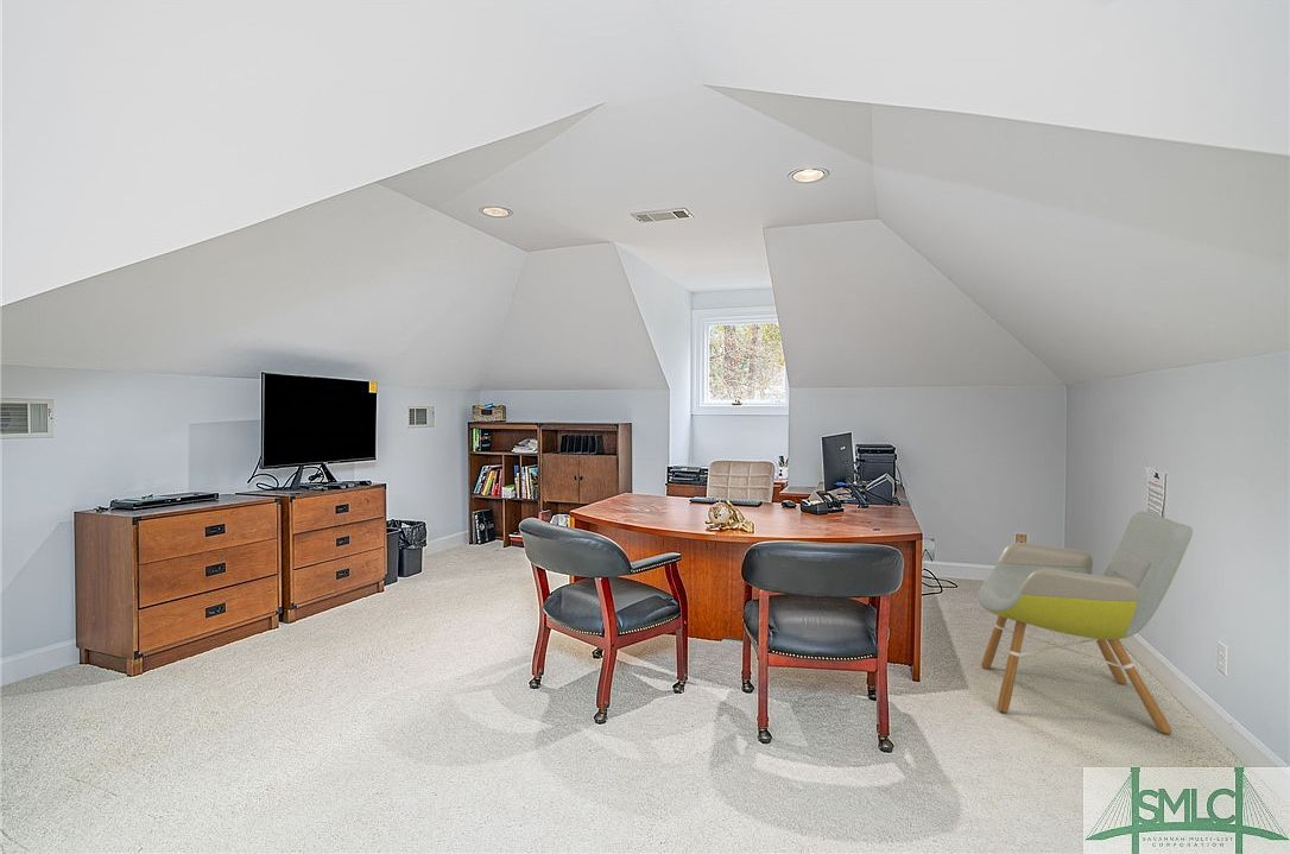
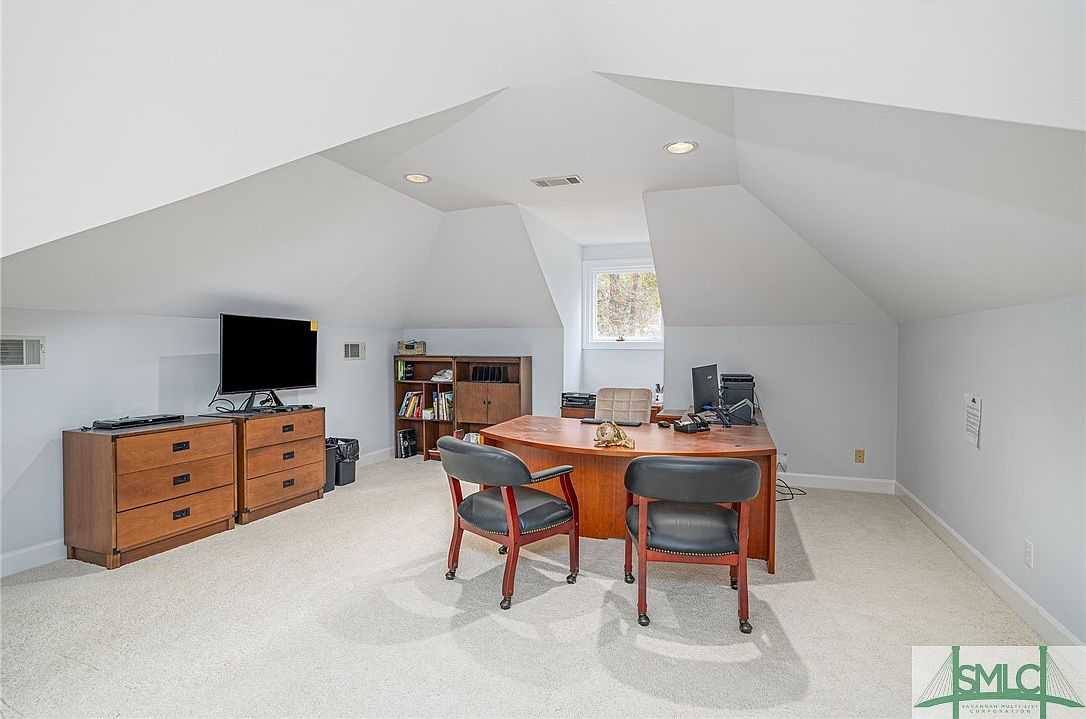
- armchair (1076, 606)
